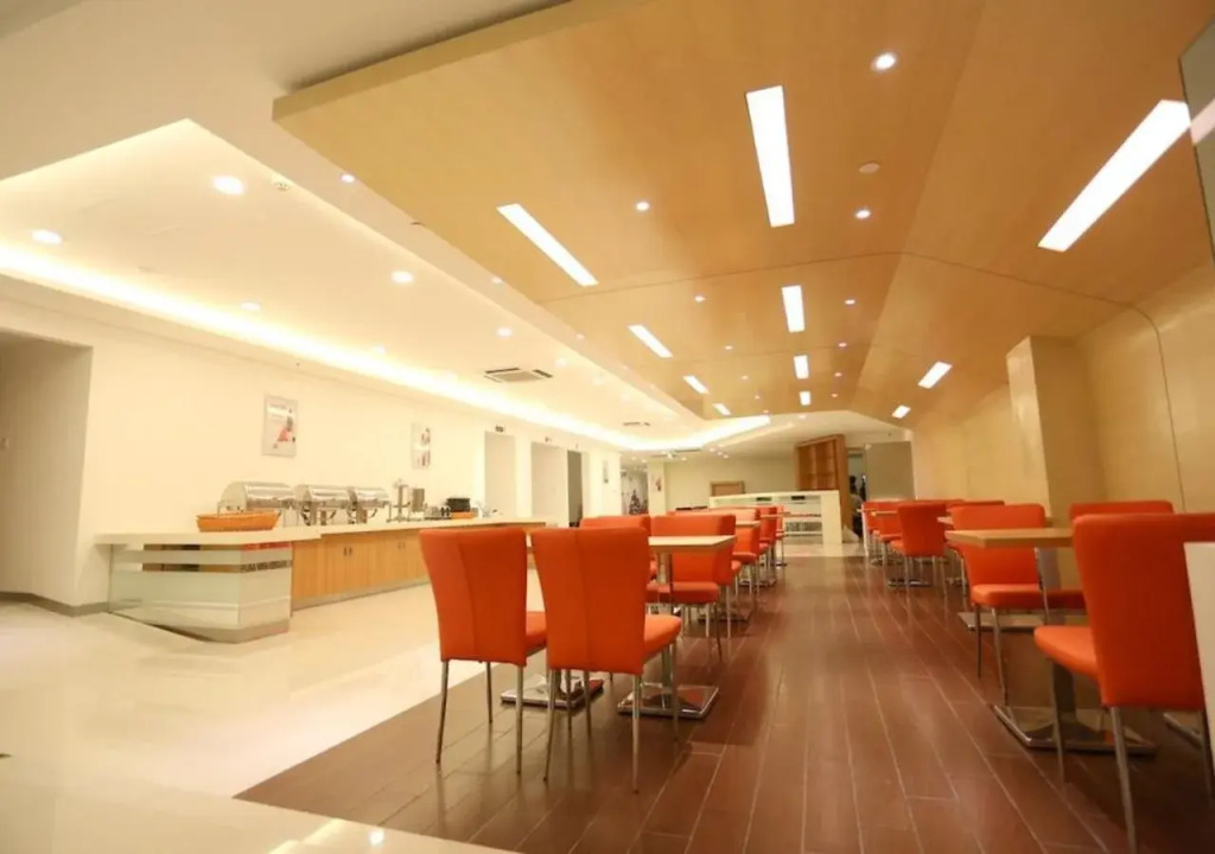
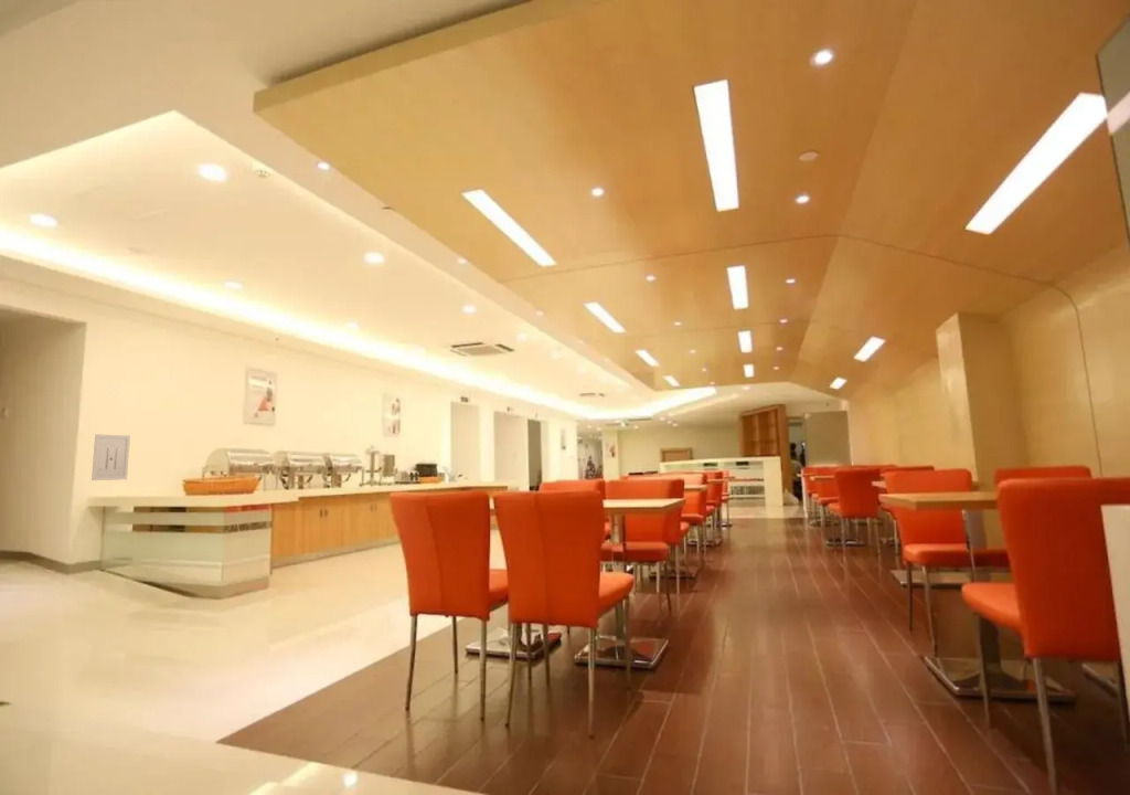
+ wall art (111, 457)
